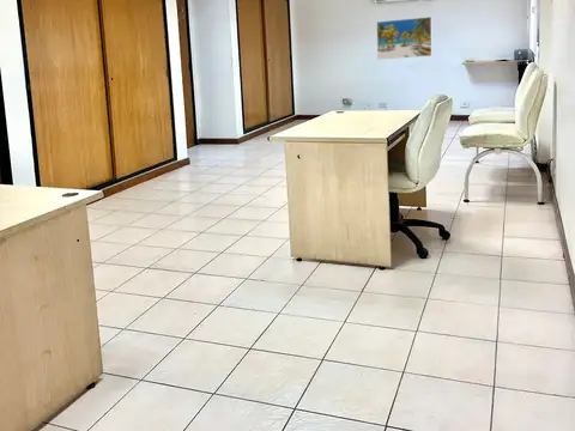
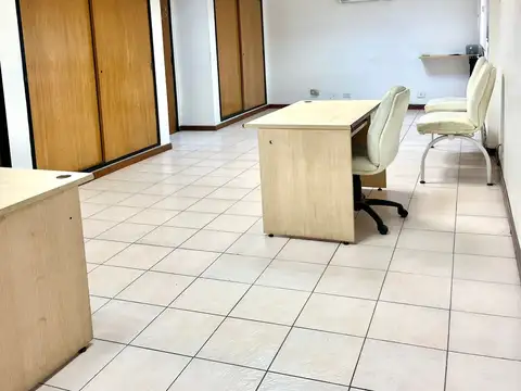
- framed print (404, 38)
